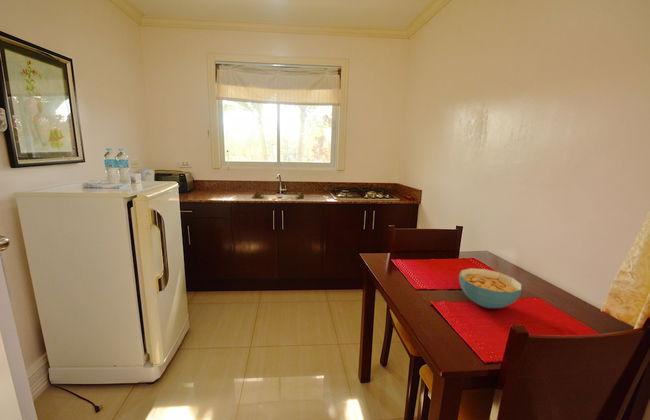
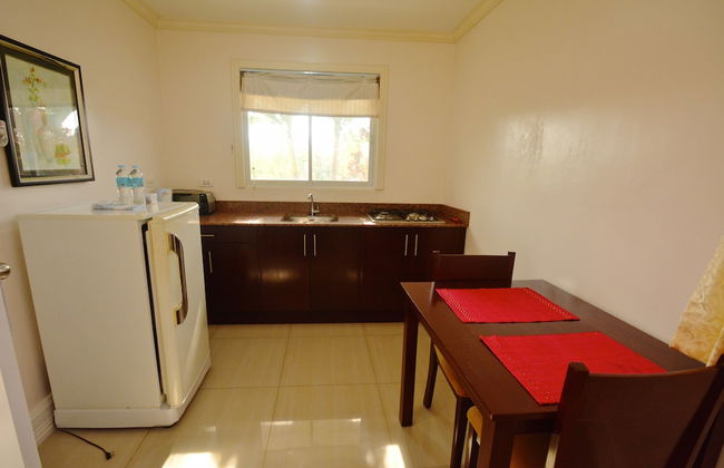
- cereal bowl (487, 291)
